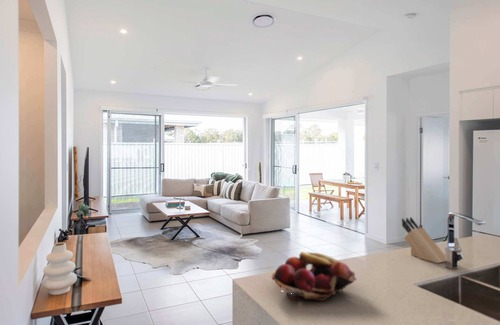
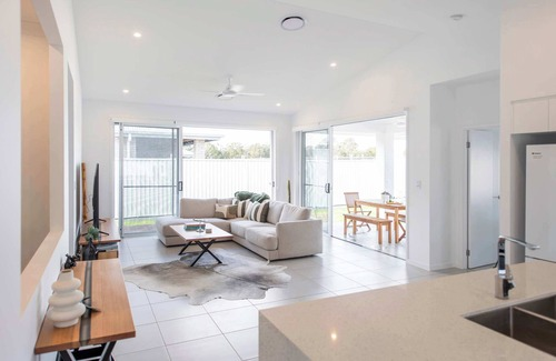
- knife block (422, 238)
- fruit basket (312, 272)
